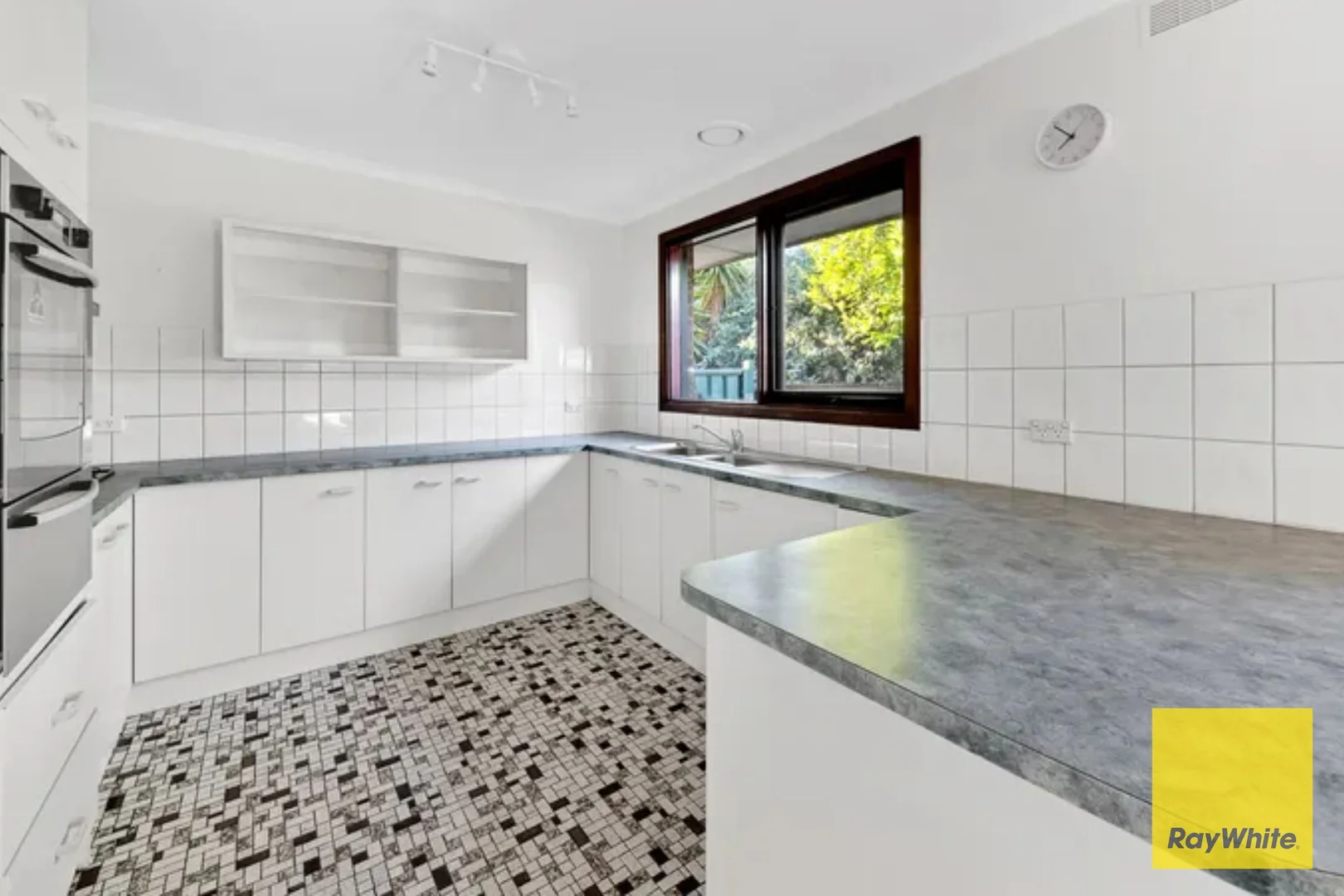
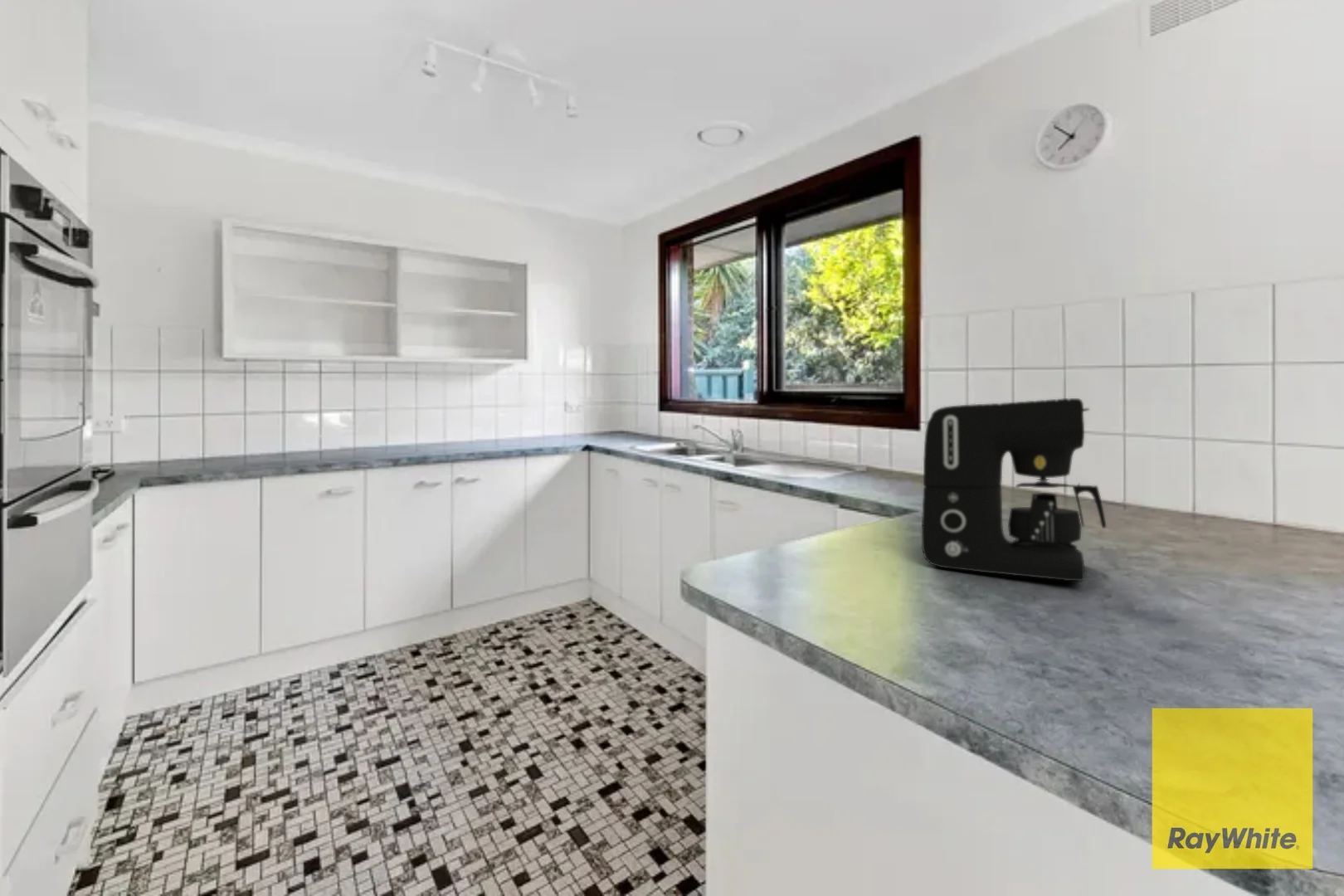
+ coffee maker (1016, 485)
